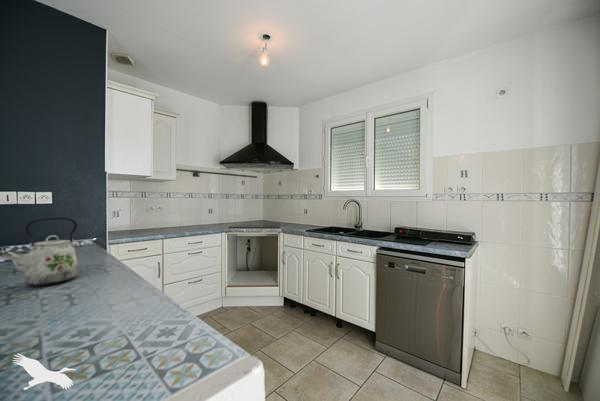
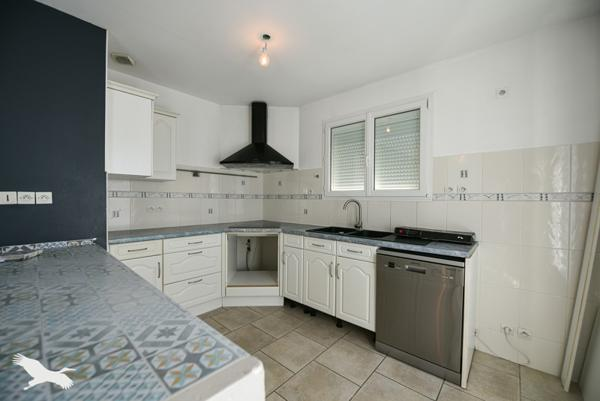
- kettle (42, 251)
